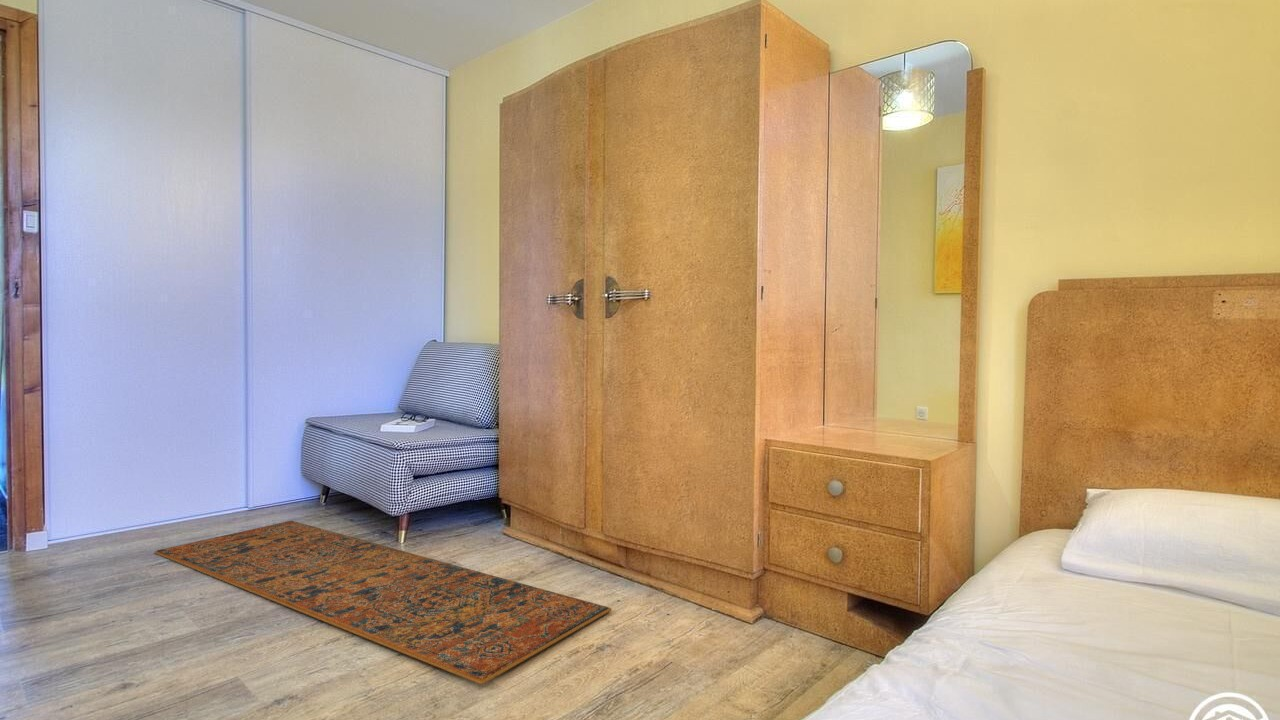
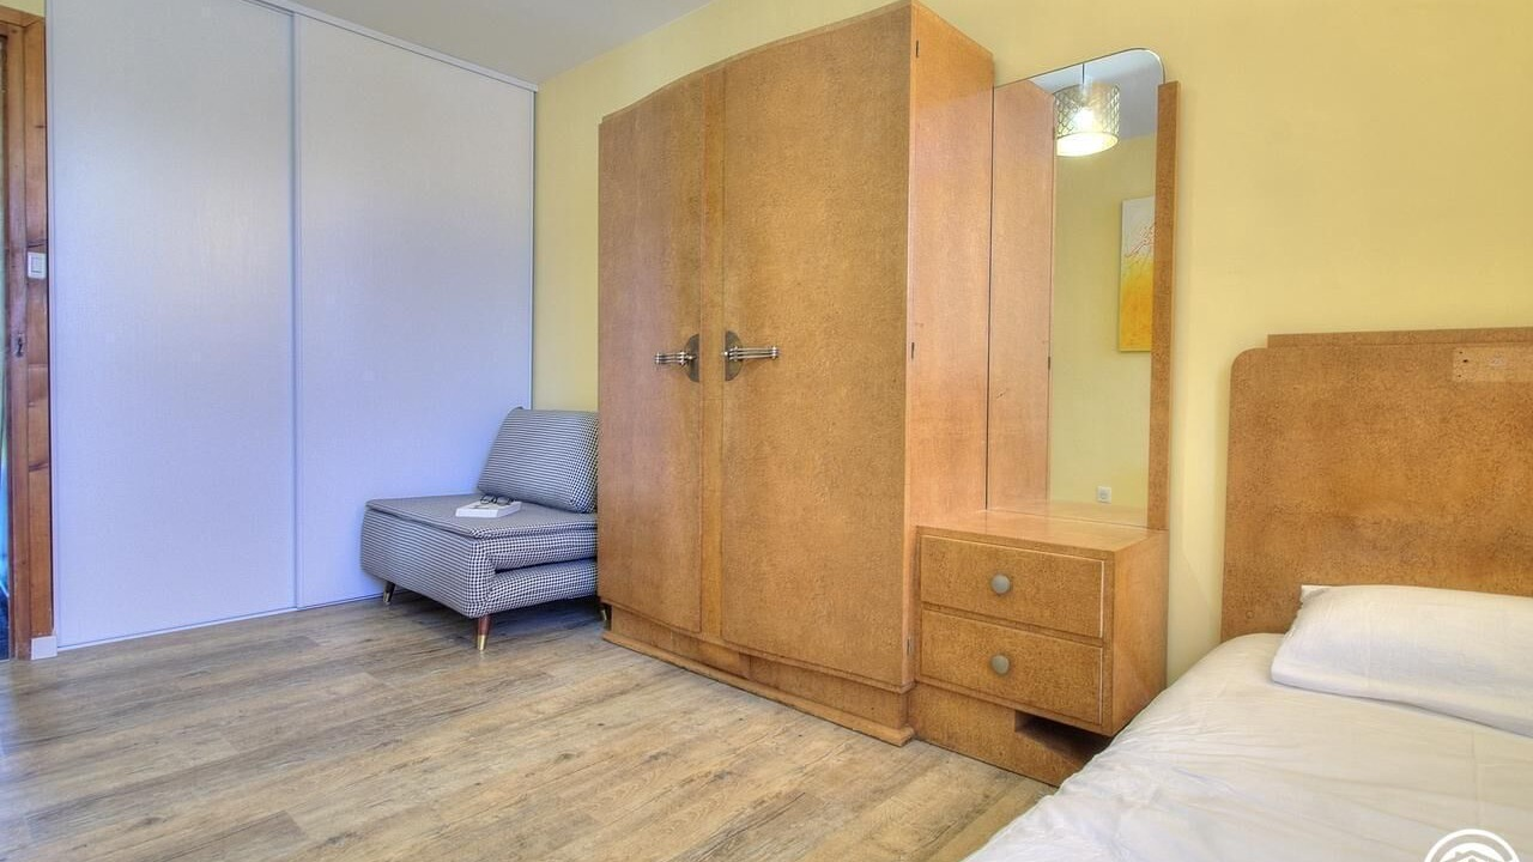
- rug (357, 577)
